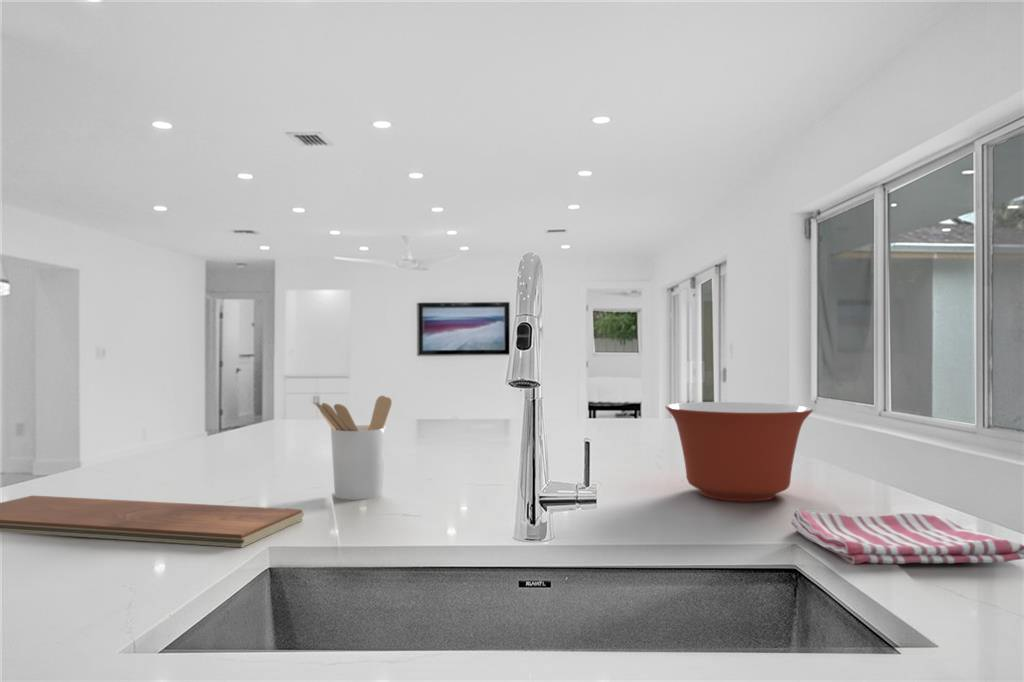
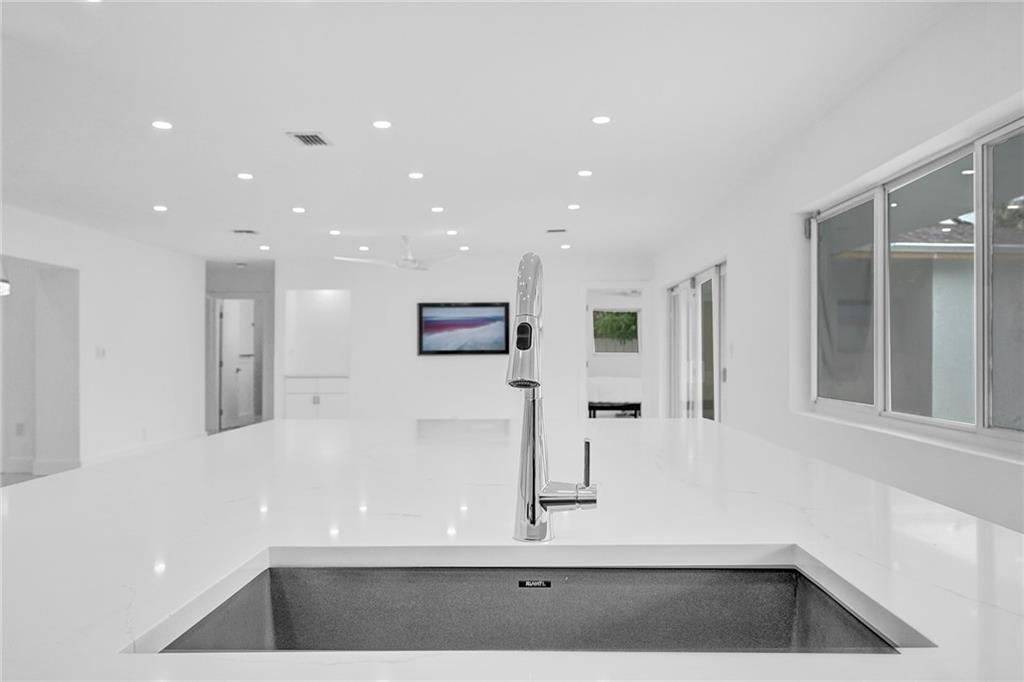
- utensil holder (350, 447)
- chopping board (125, 517)
- mixing bowl (737, 451)
- dish towel (901, 534)
